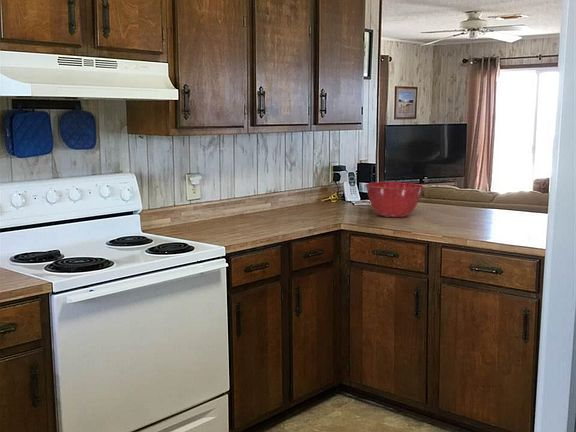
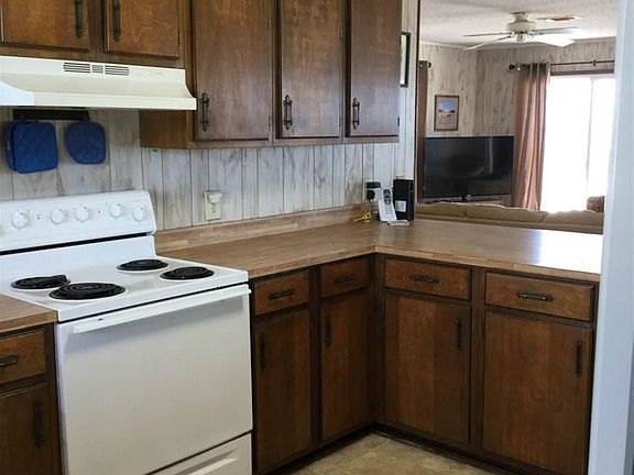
- mixing bowl (393, 200)
